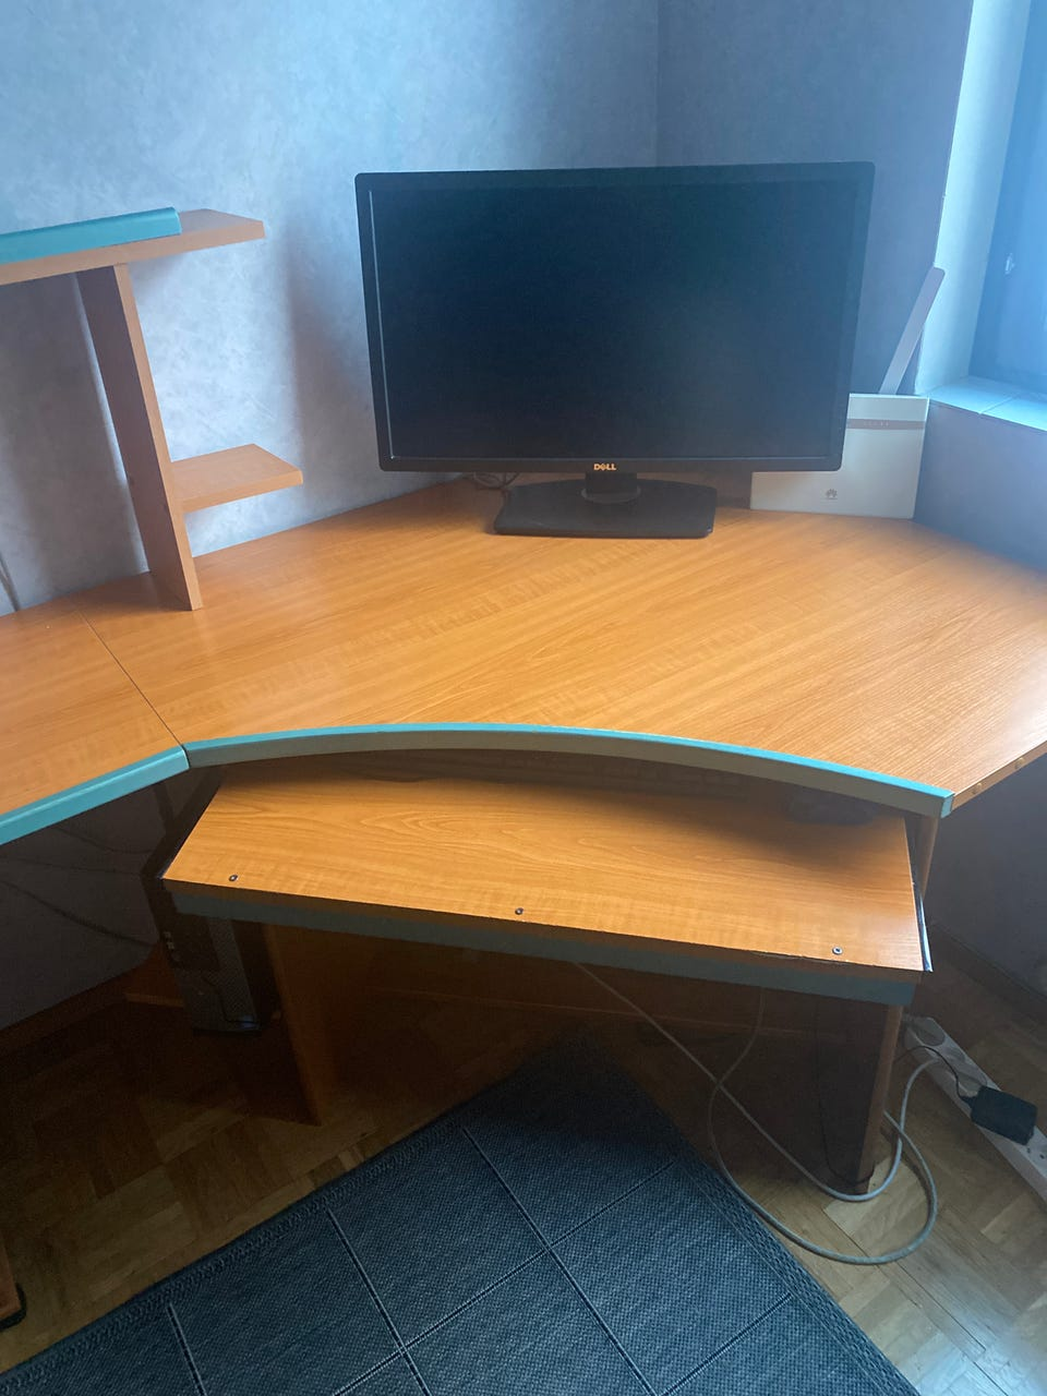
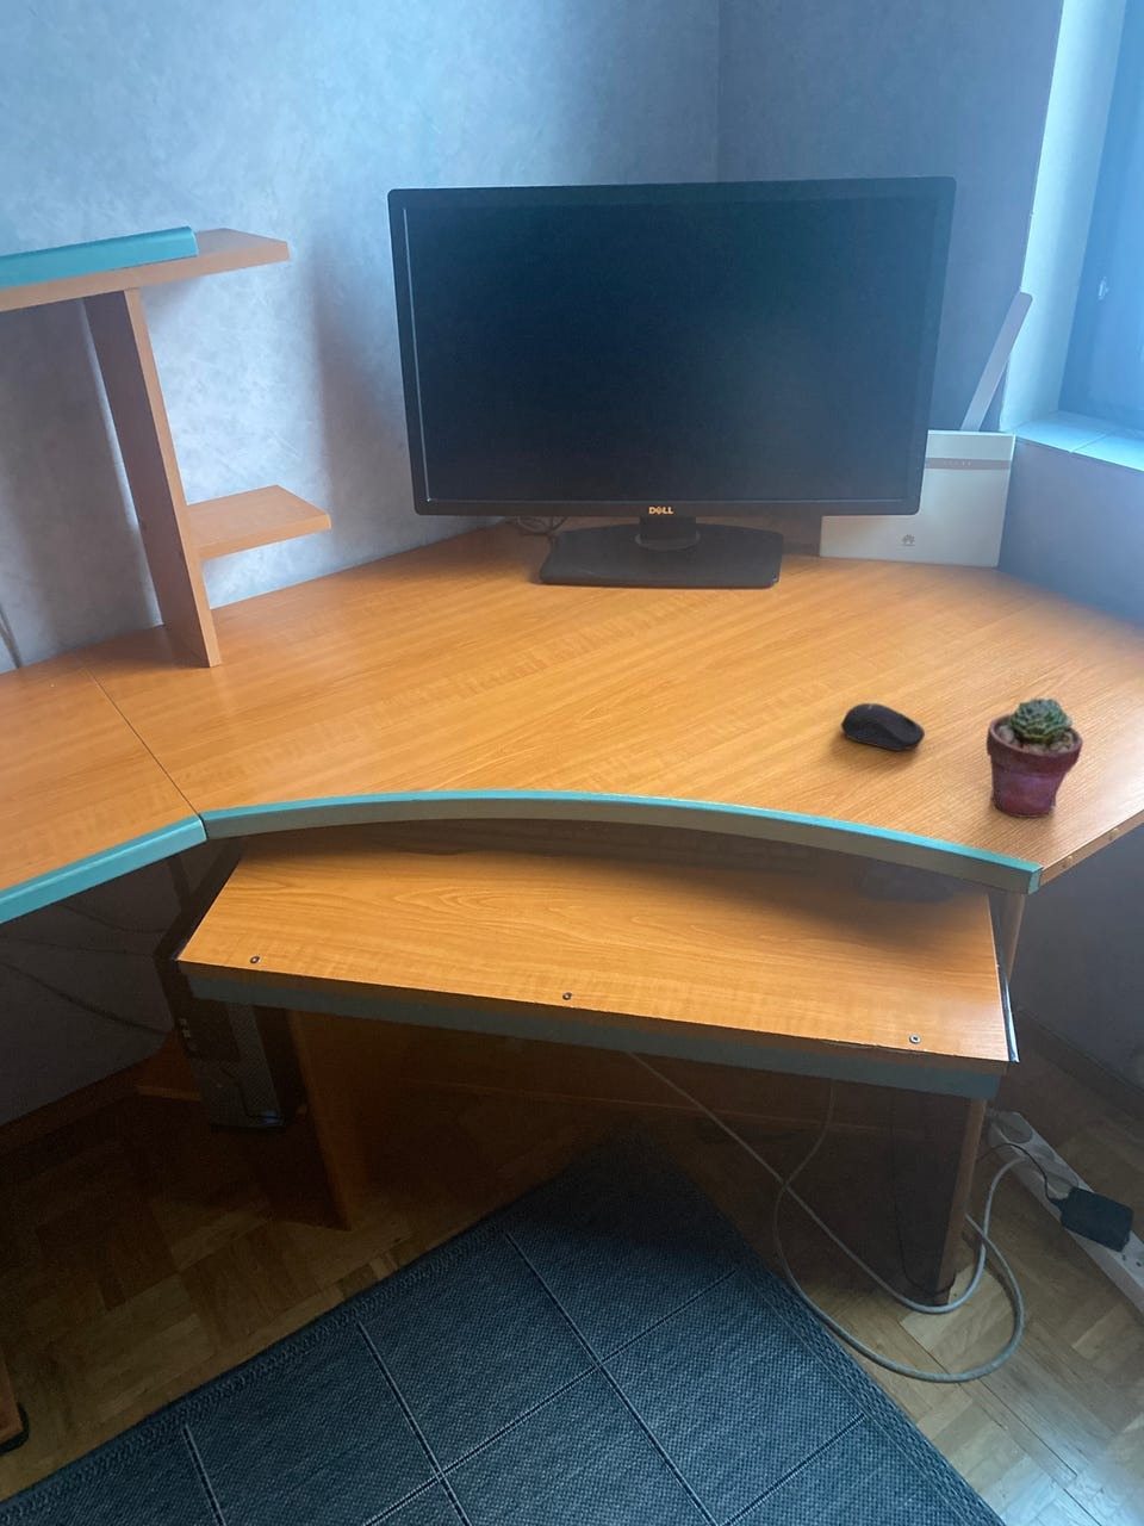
+ computer mouse (882, 722)
+ potted succulent (1031, 753)
